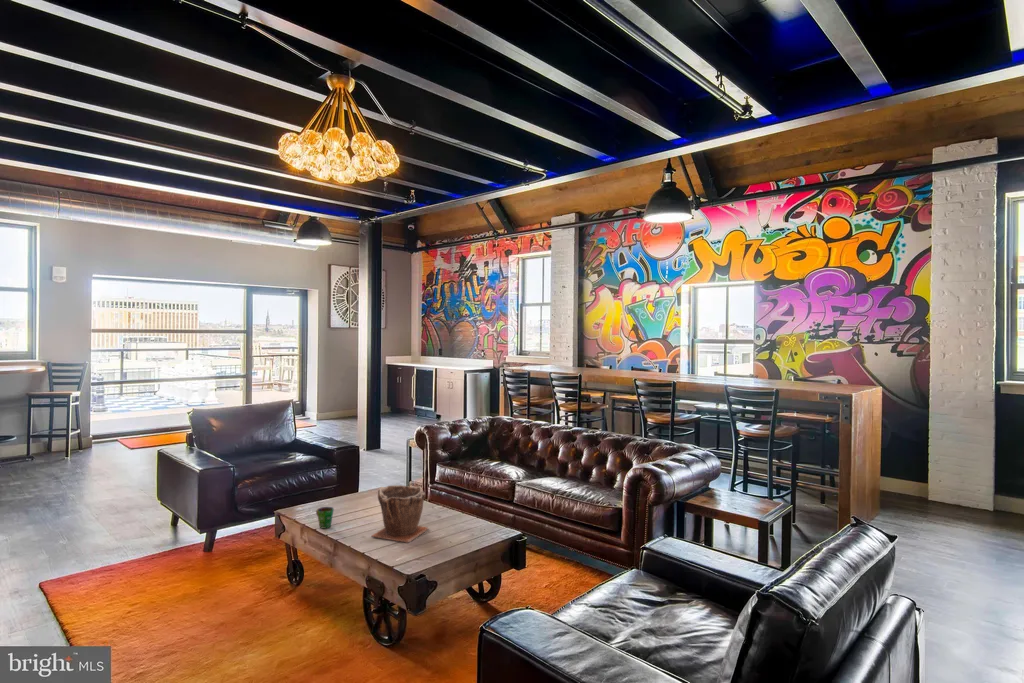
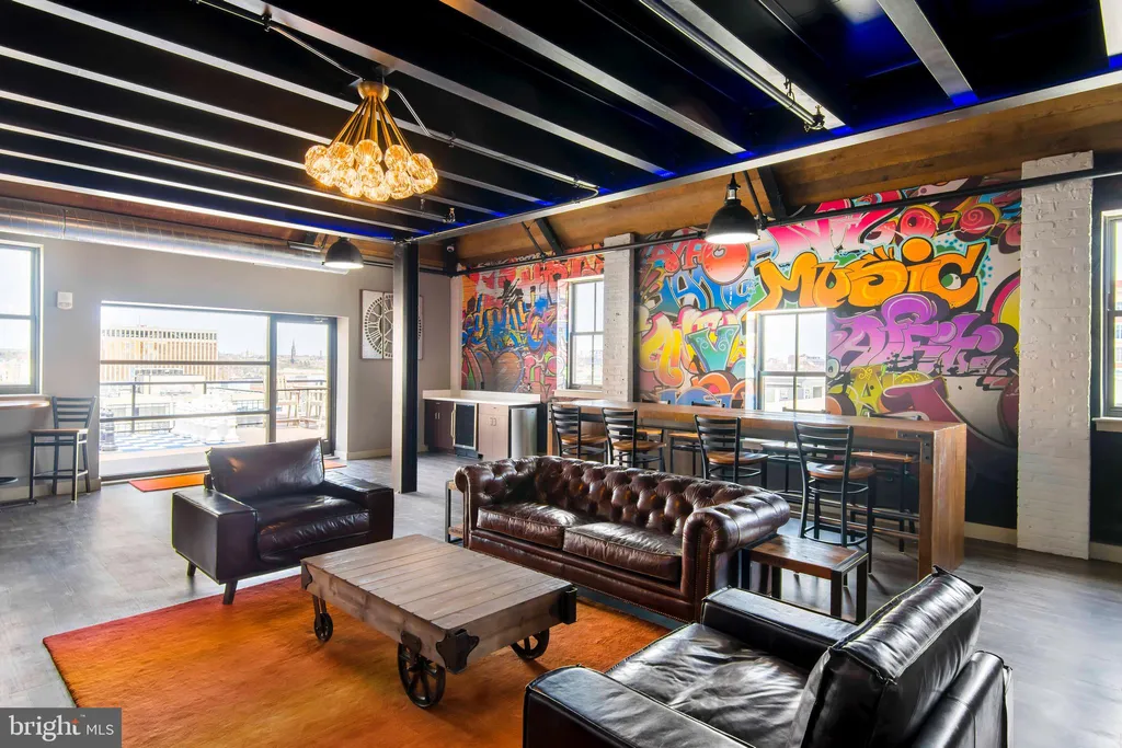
- plant pot (400, 510)
- cup (323, 517)
